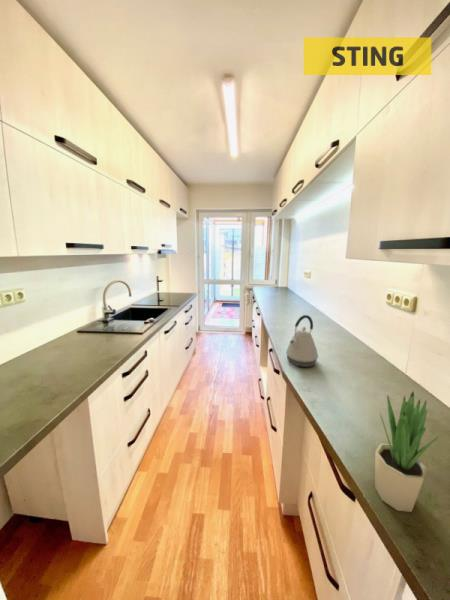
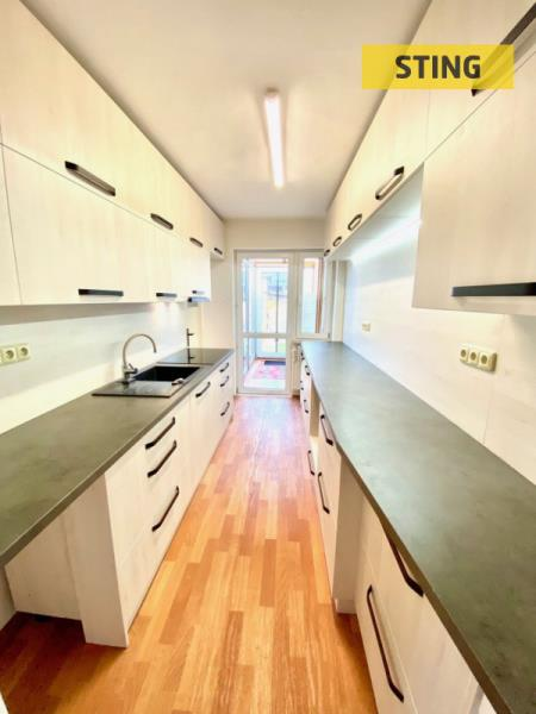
- potted plant (406, 443)
- kettle (302, 339)
